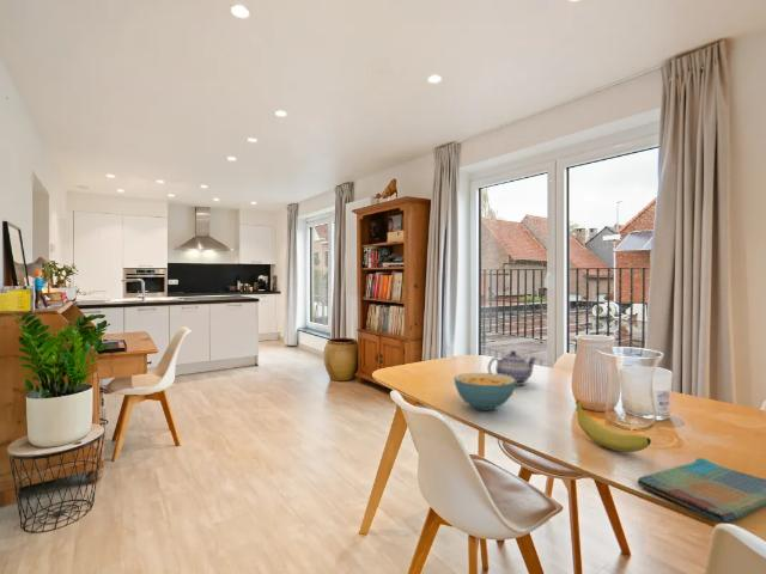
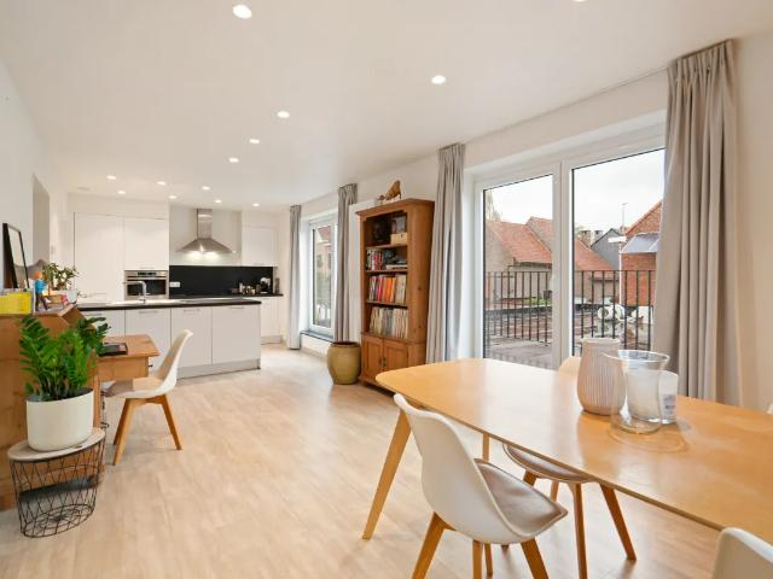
- fruit (608, 428)
- teapot (512, 366)
- dish towel (711, 486)
- cereal bowl (484, 392)
